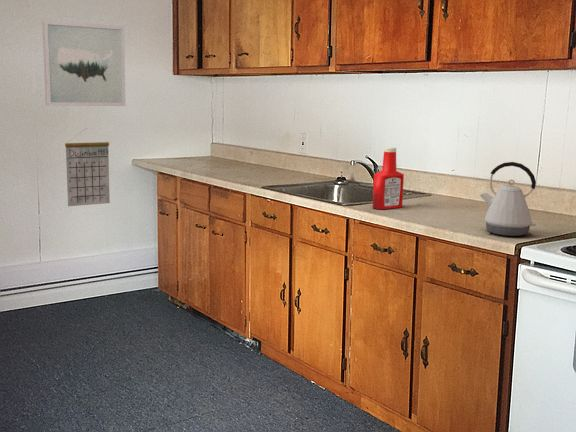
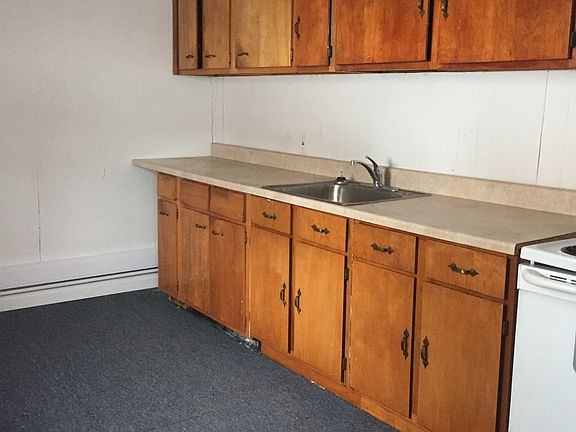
- wall art (85, 65)
- soap bottle (388, 177)
- kettle (508, 197)
- calendar (88, 166)
